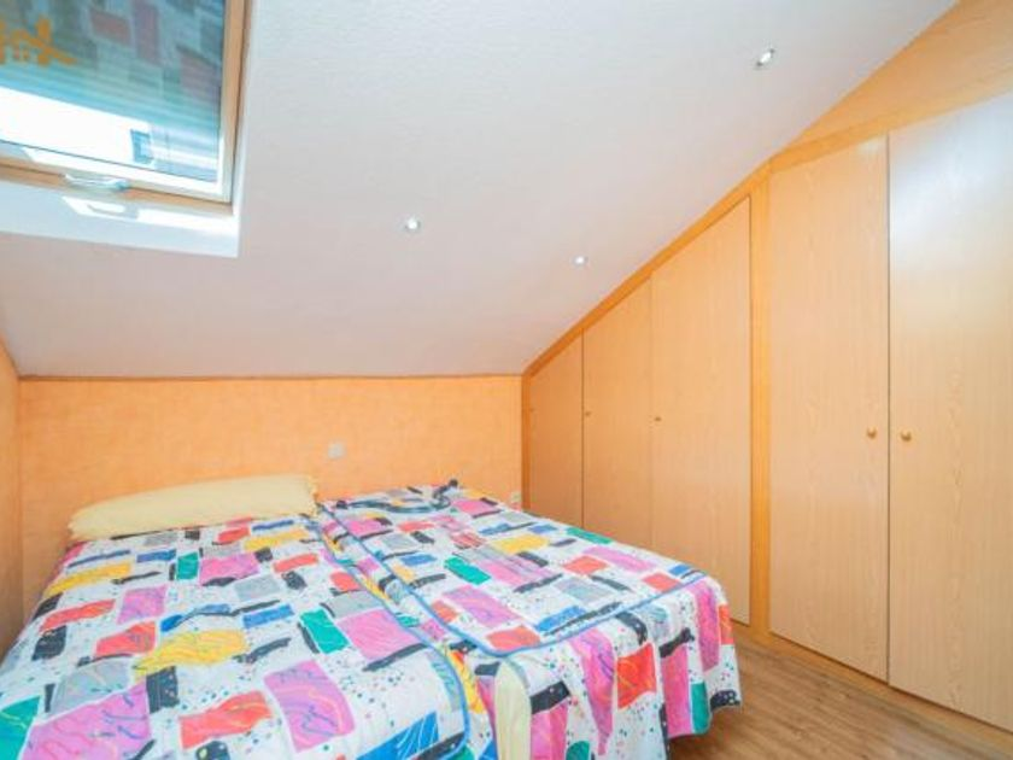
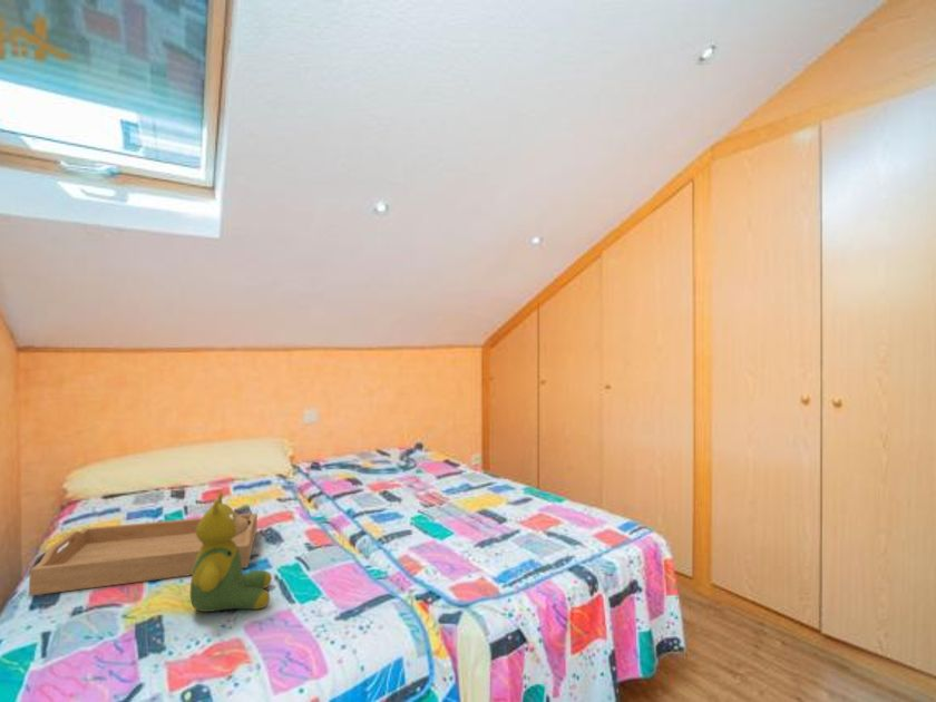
+ serving tray (162, 544)
+ teddy bear (234, 548)
